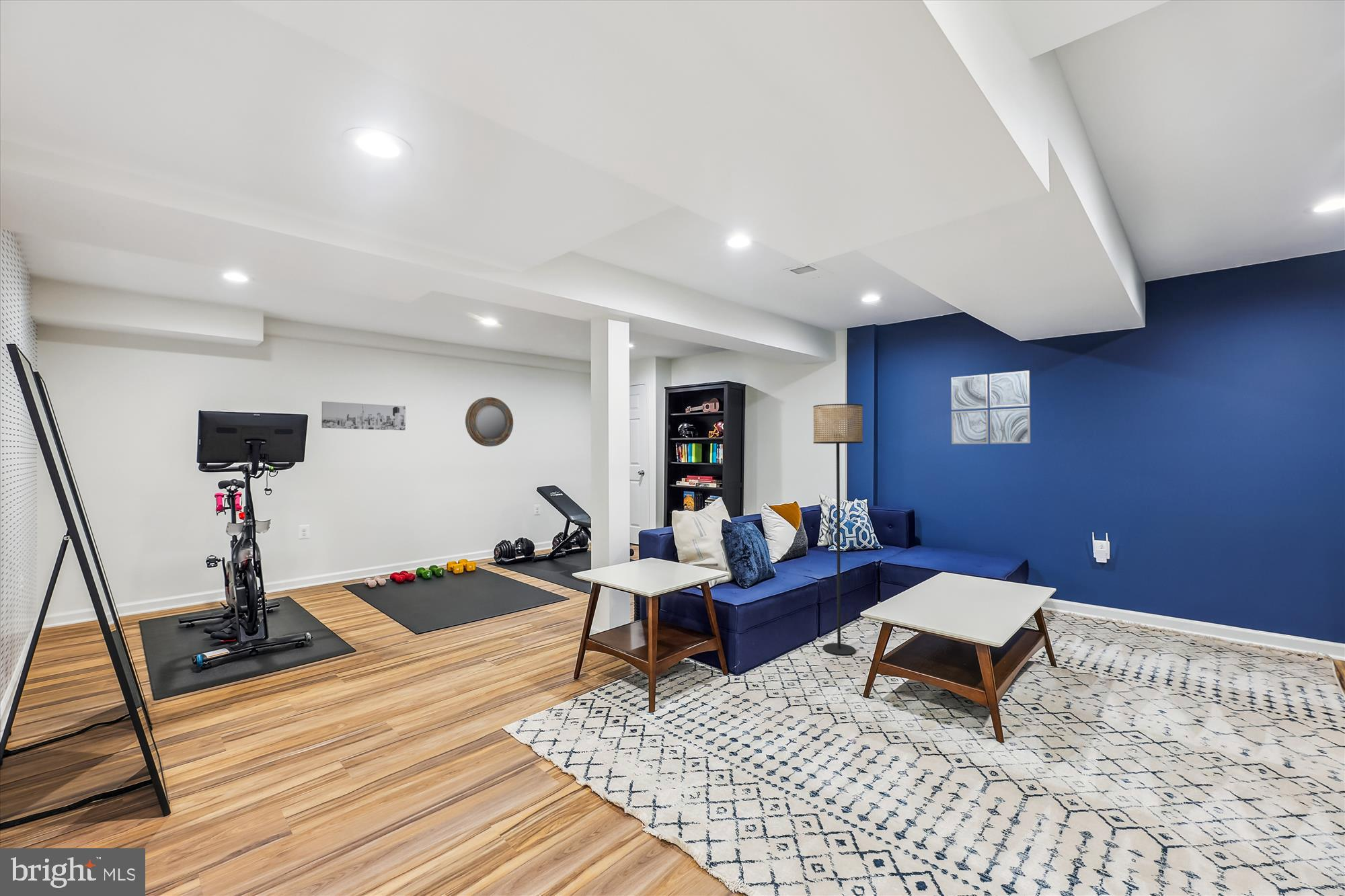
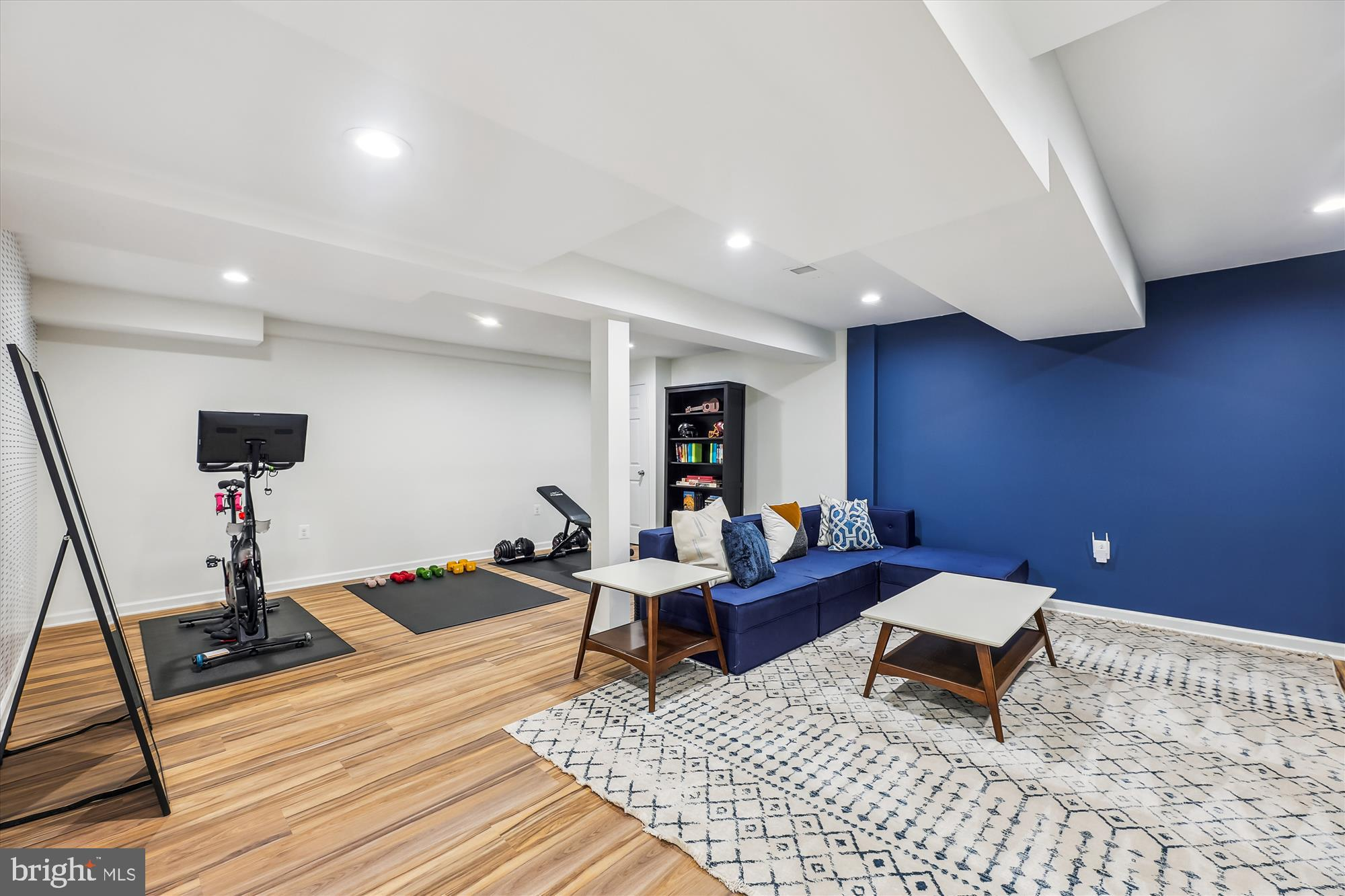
- home mirror (490, 421)
- wall art (988, 407)
- wall art (365, 416)
- floor lamp (838, 527)
